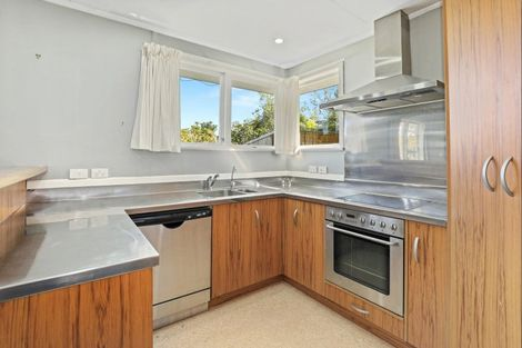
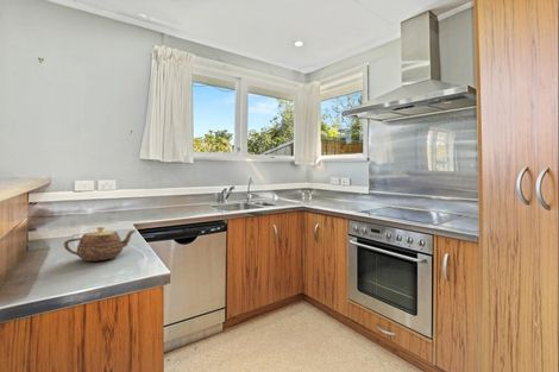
+ teapot (102, 241)
